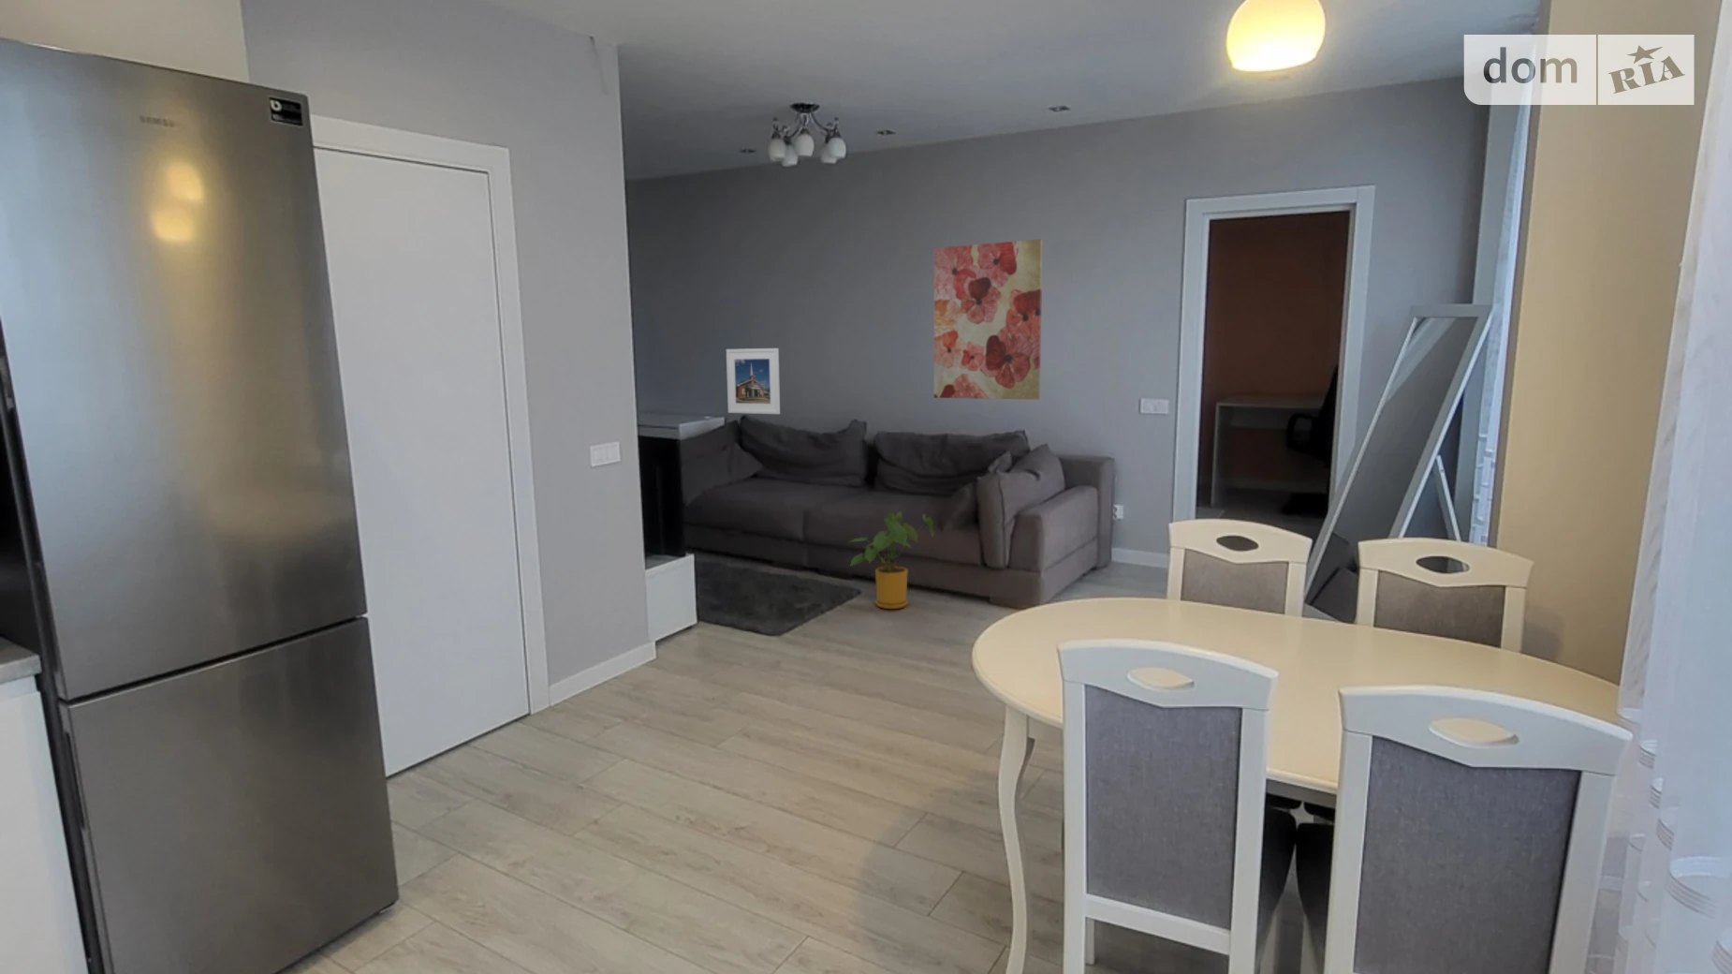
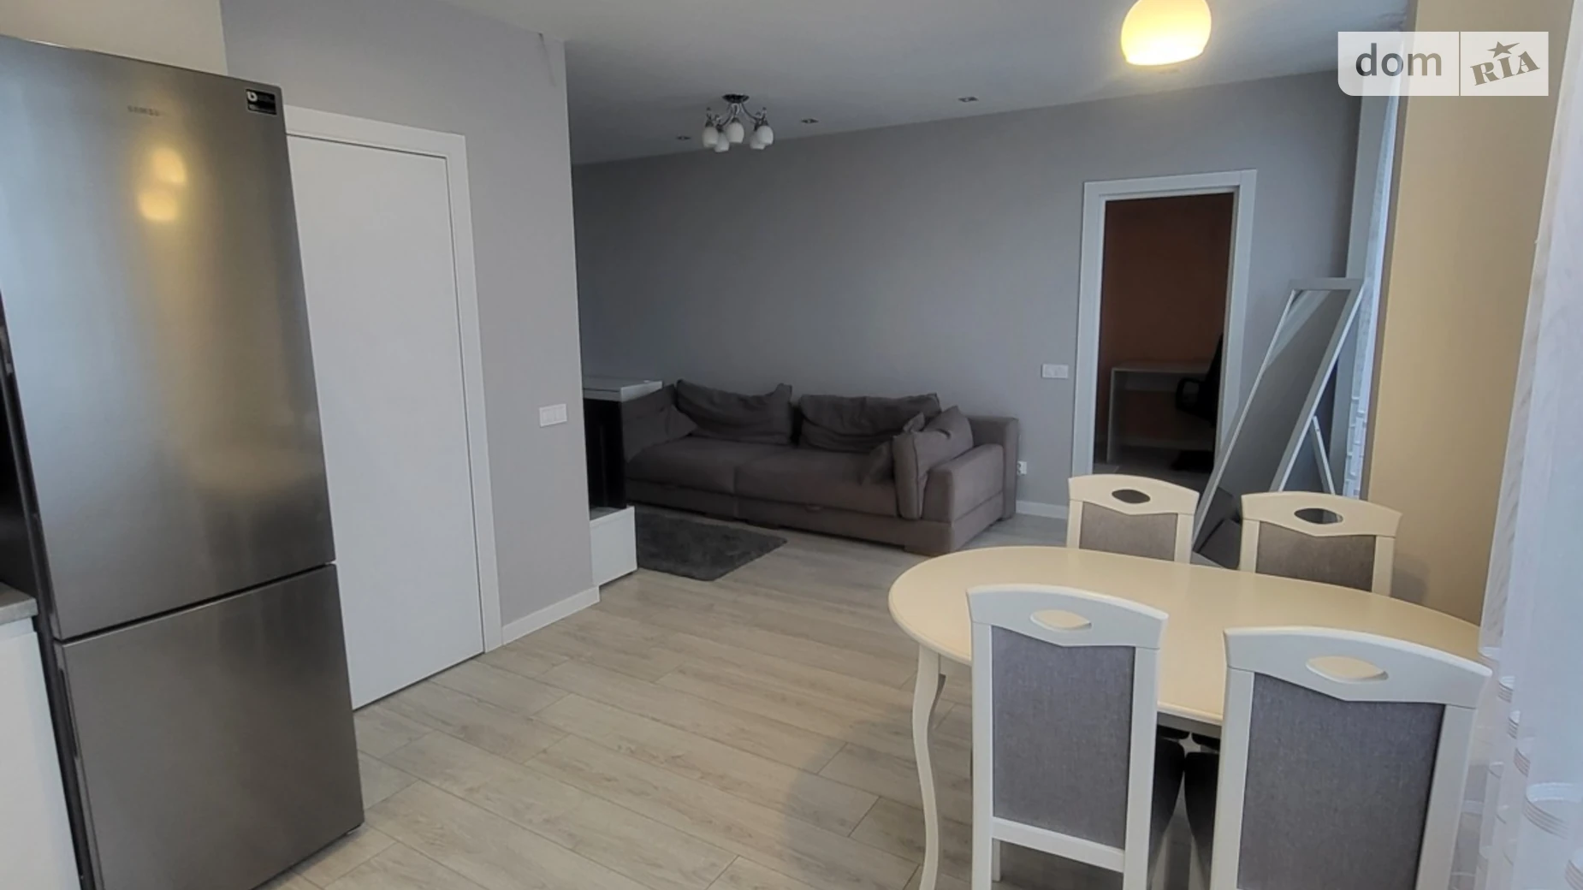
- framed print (753, 382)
- house plant (890, 559)
- wall art (986, 322)
